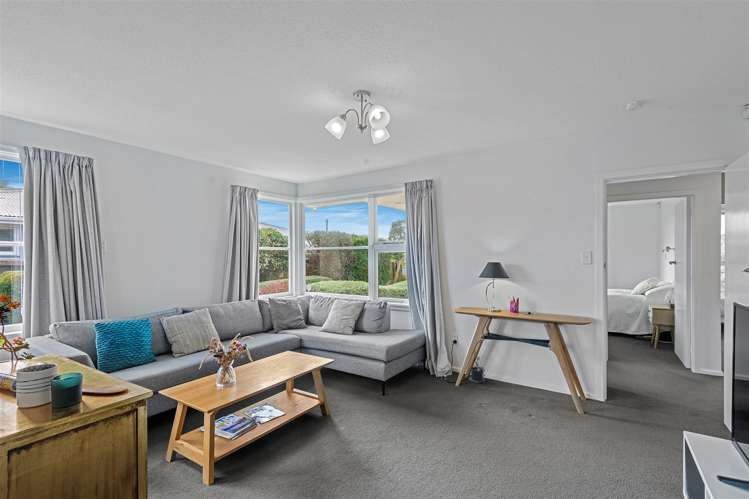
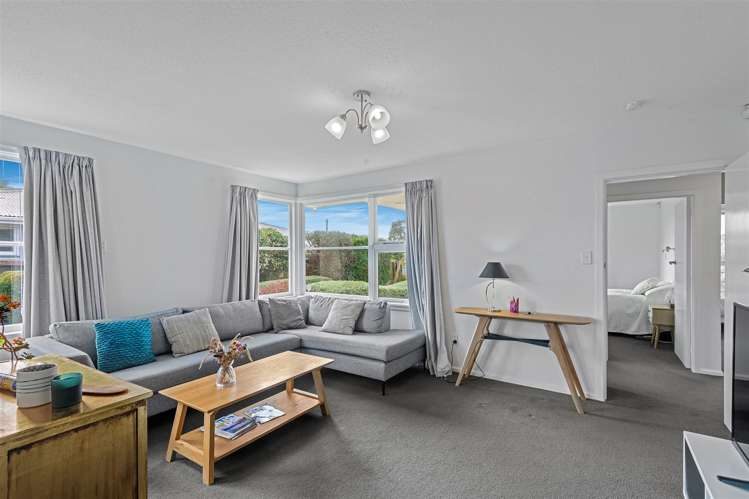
- potted plant (477, 366)
